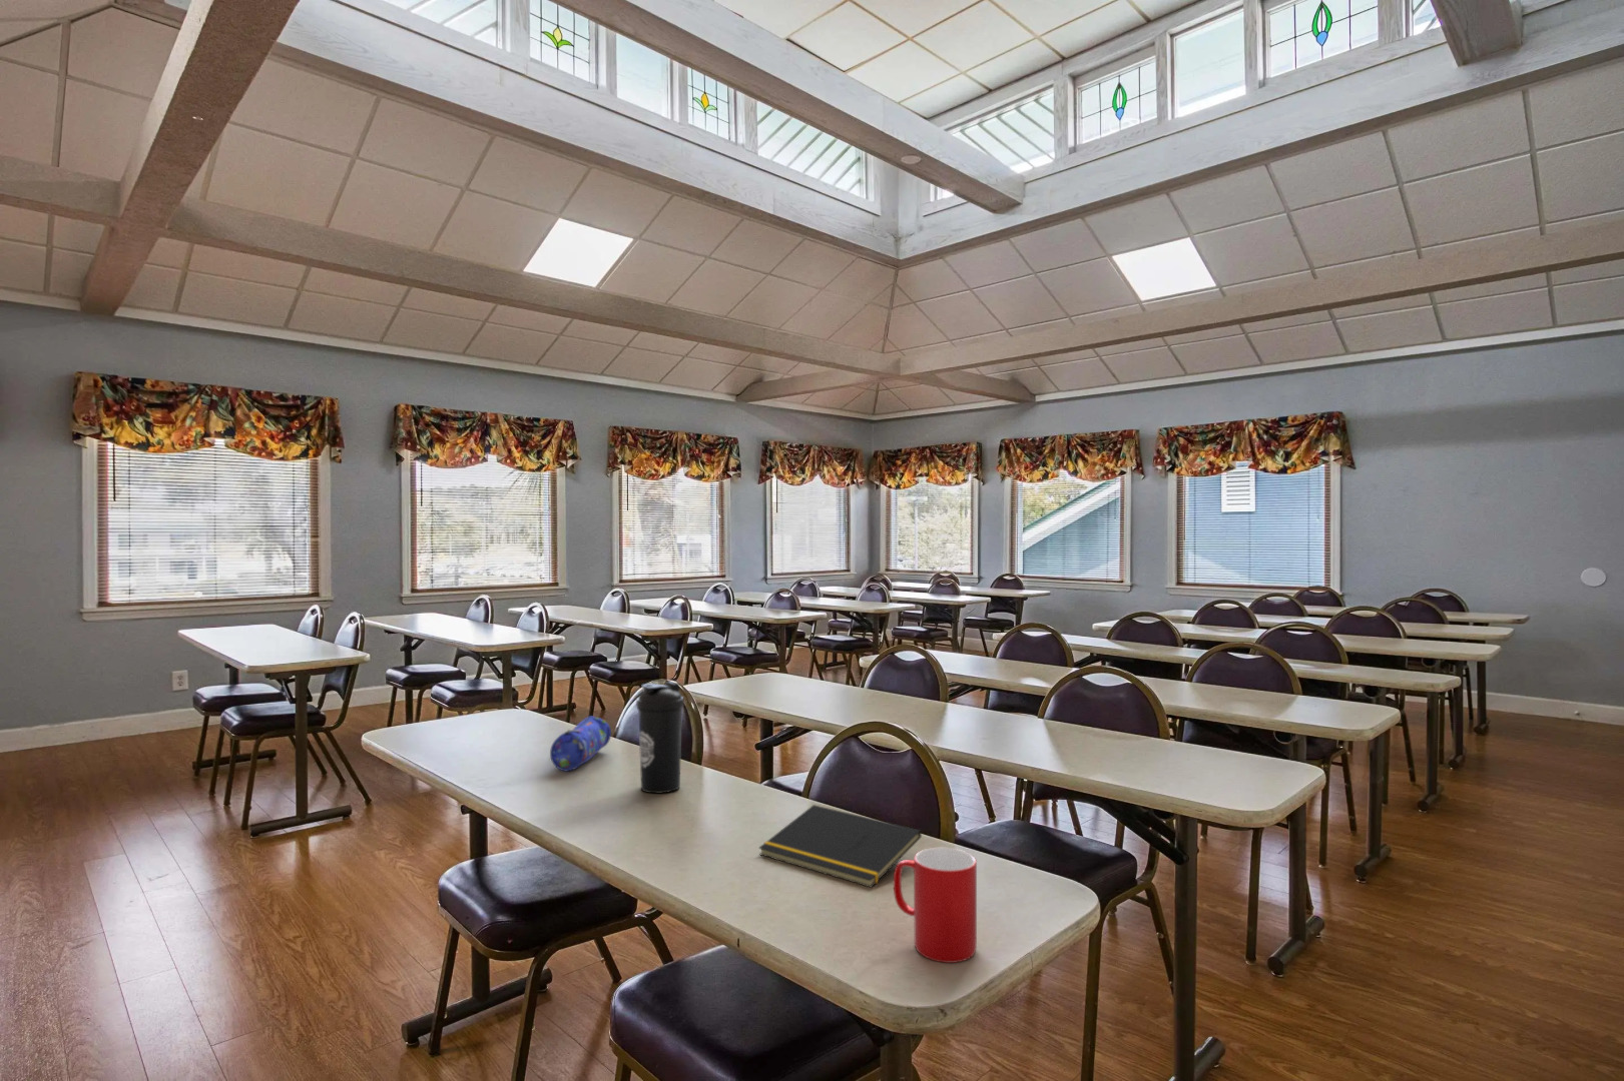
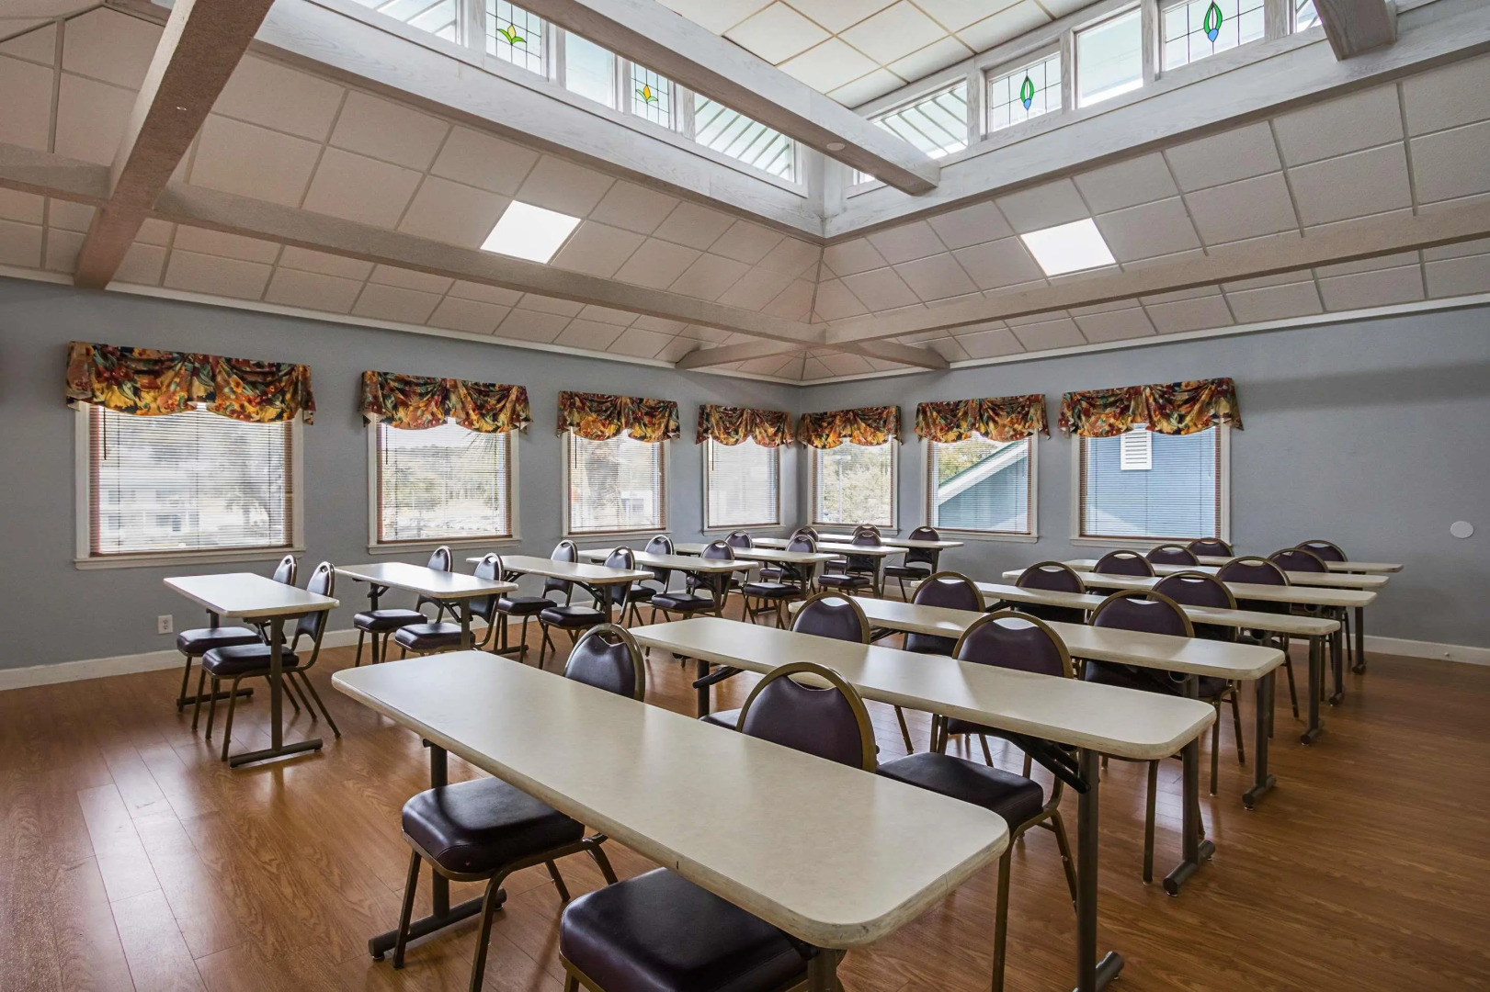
- cup (936, 898)
- notepad (839, 842)
- pencil case (581, 741)
- water bottle (660, 735)
